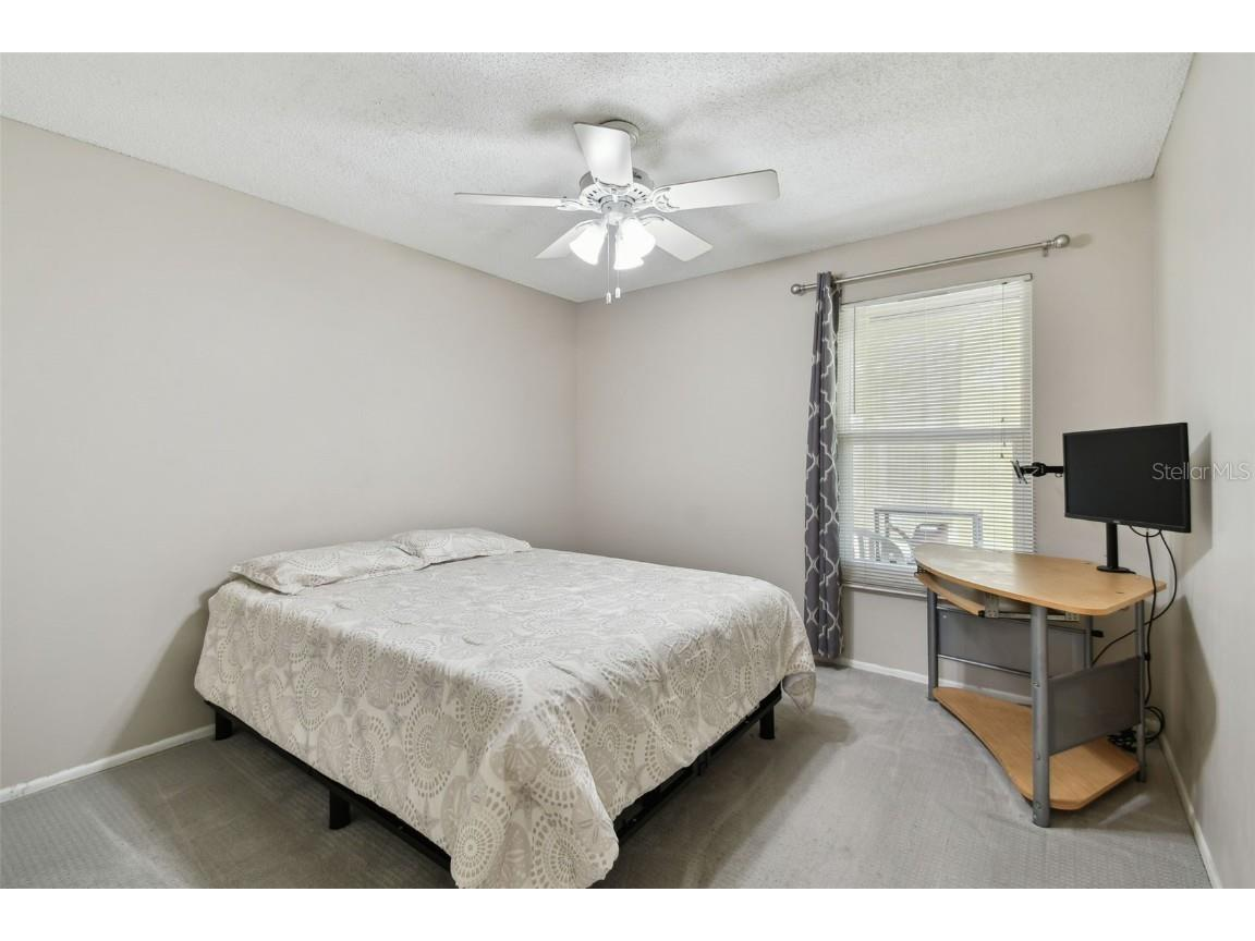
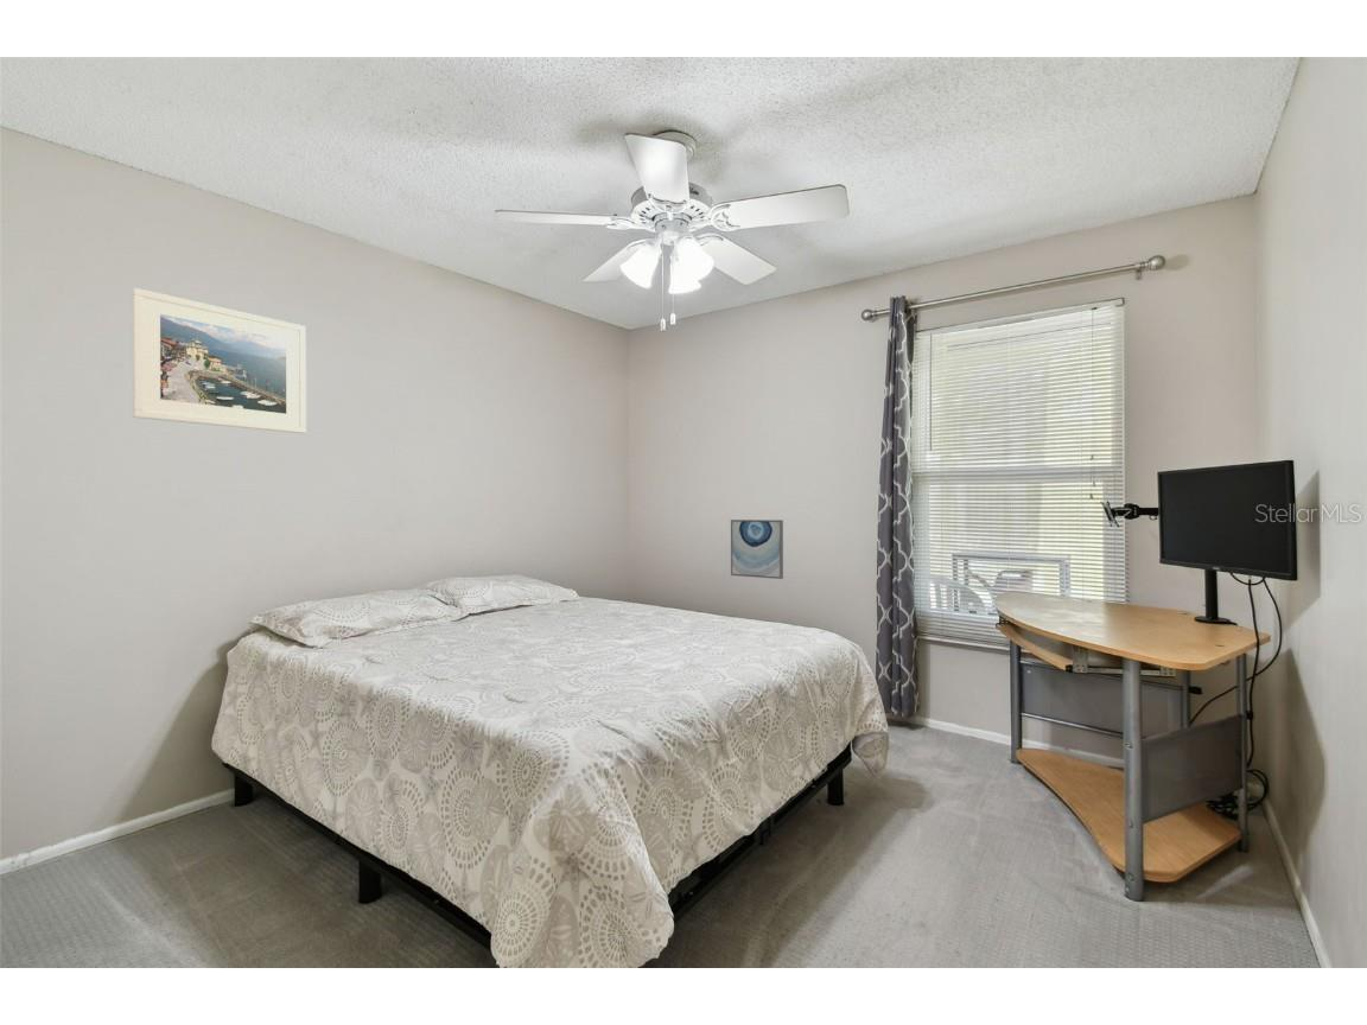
+ wall art (756, 548)
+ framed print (227, 367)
